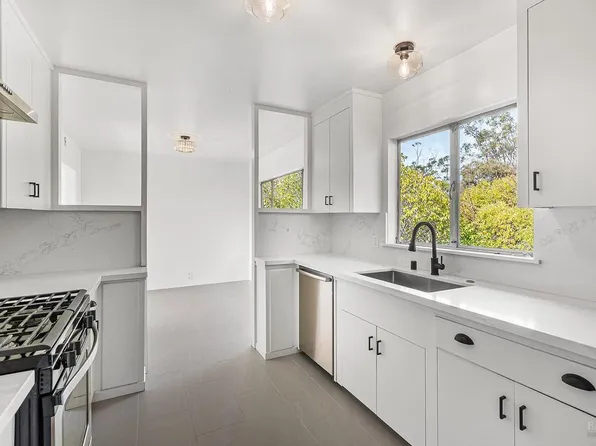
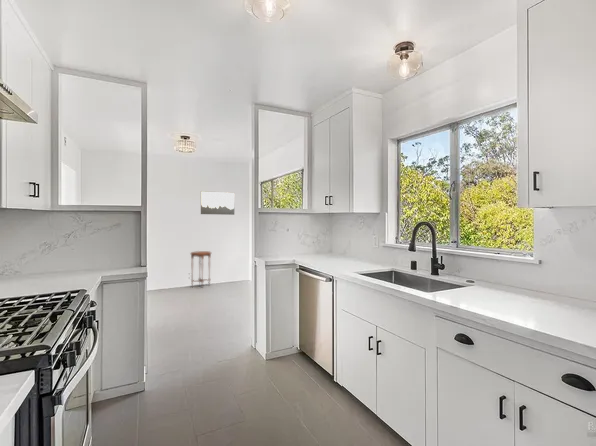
+ wall art (217, 203)
+ side table (202, 269)
